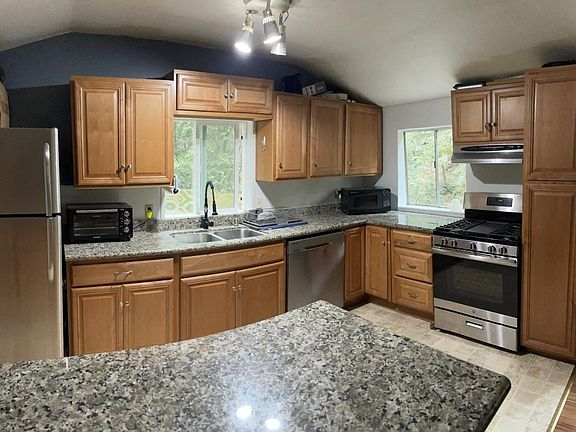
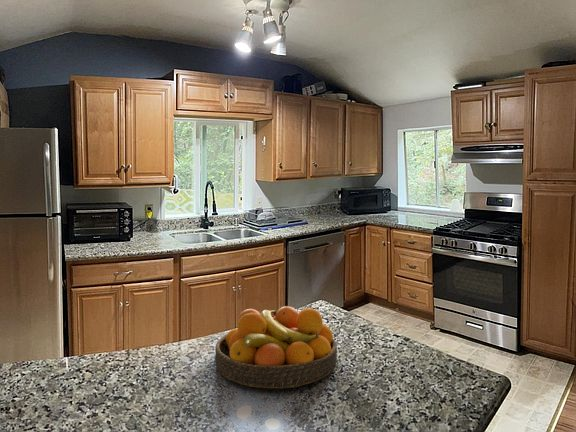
+ fruit bowl (276, 334)
